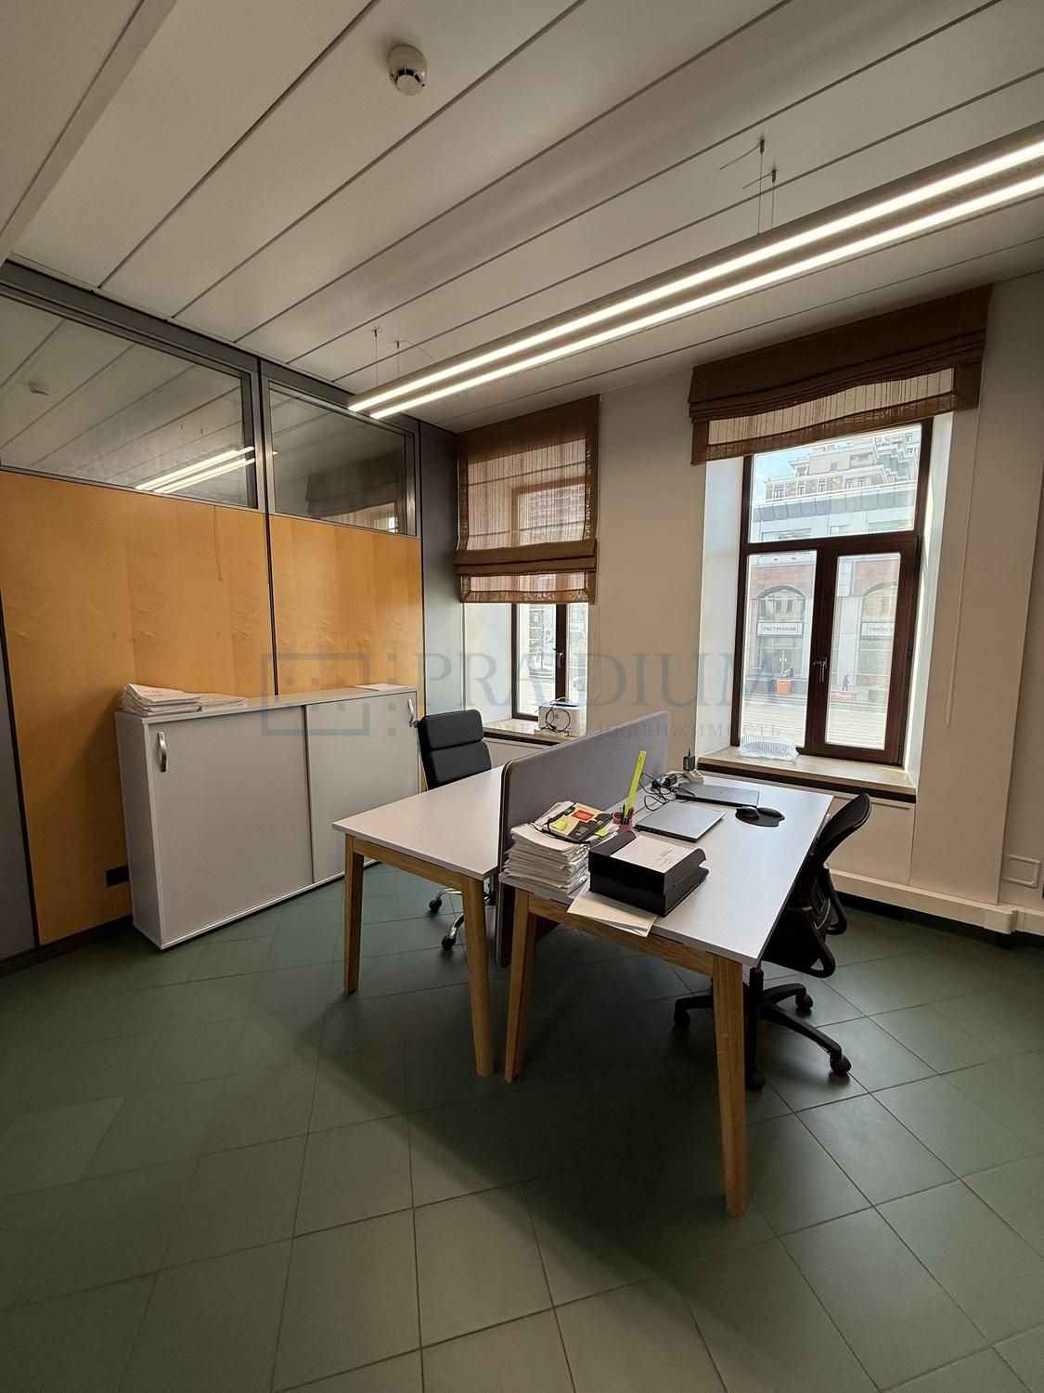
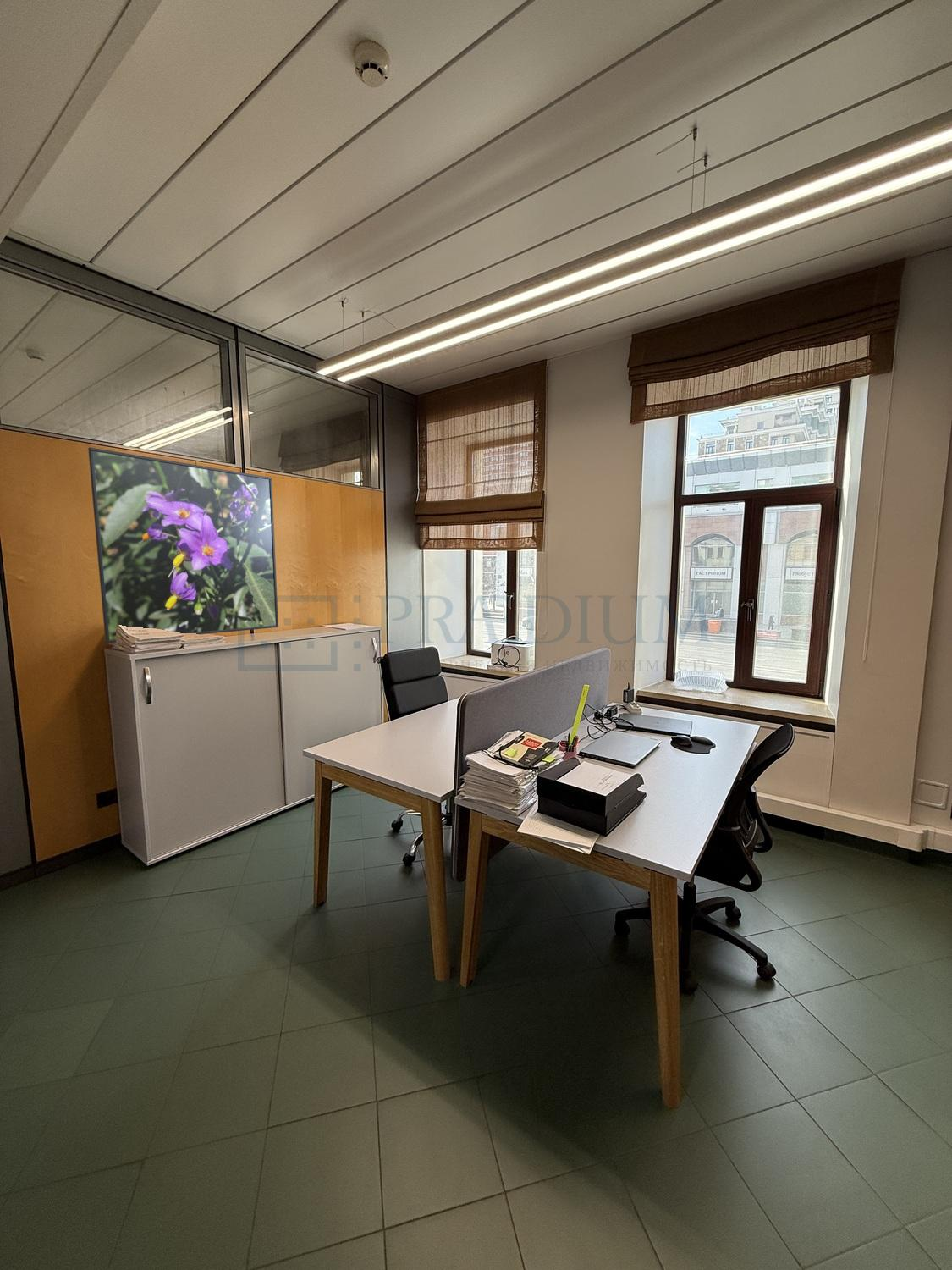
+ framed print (197, 550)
